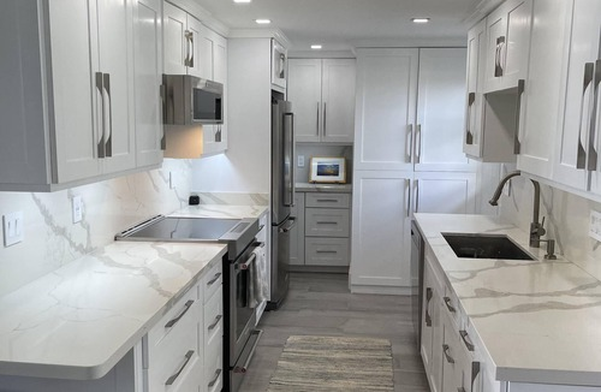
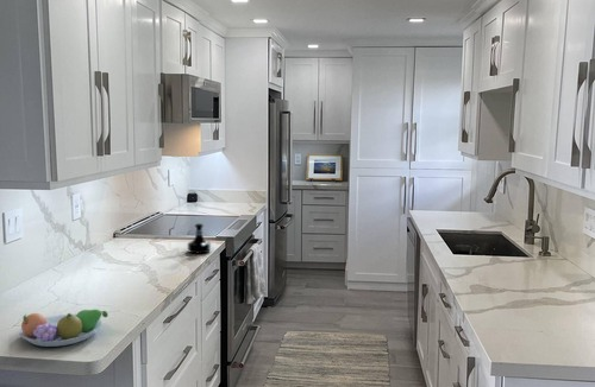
+ tequila bottle (199, 237)
+ fruit bowl (63, 319)
